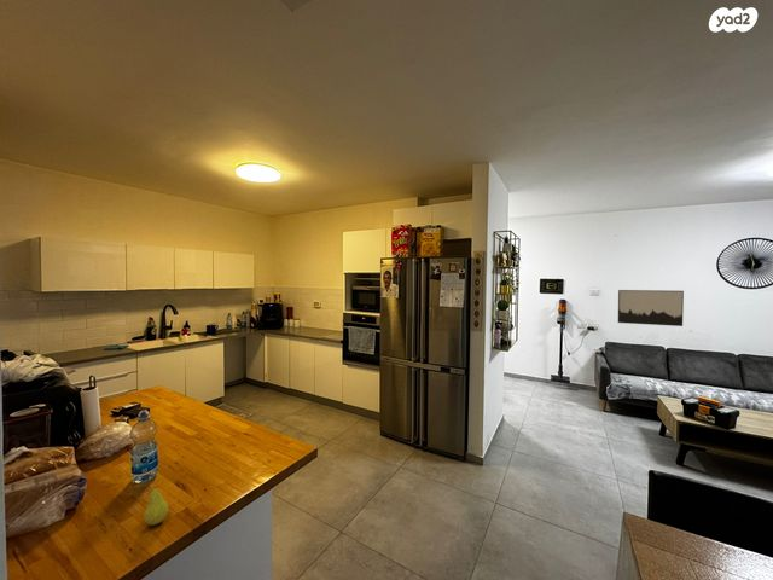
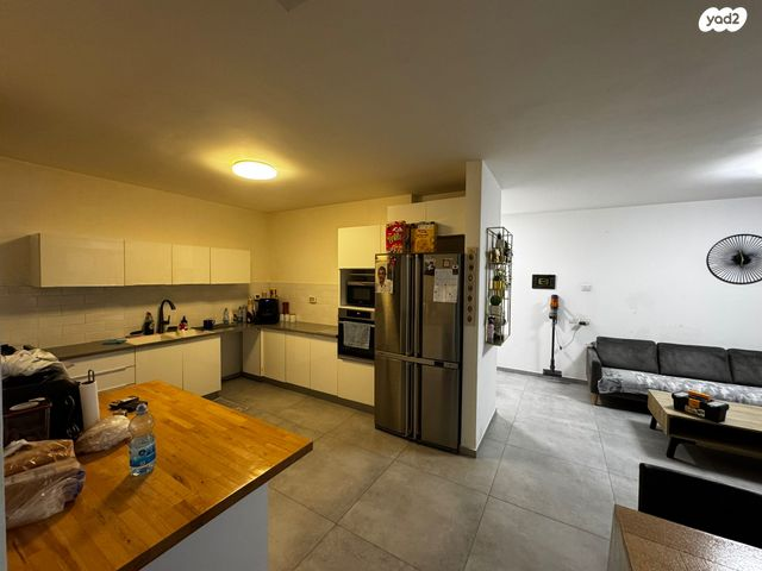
- fruit (156, 503)
- wall art (649, 307)
